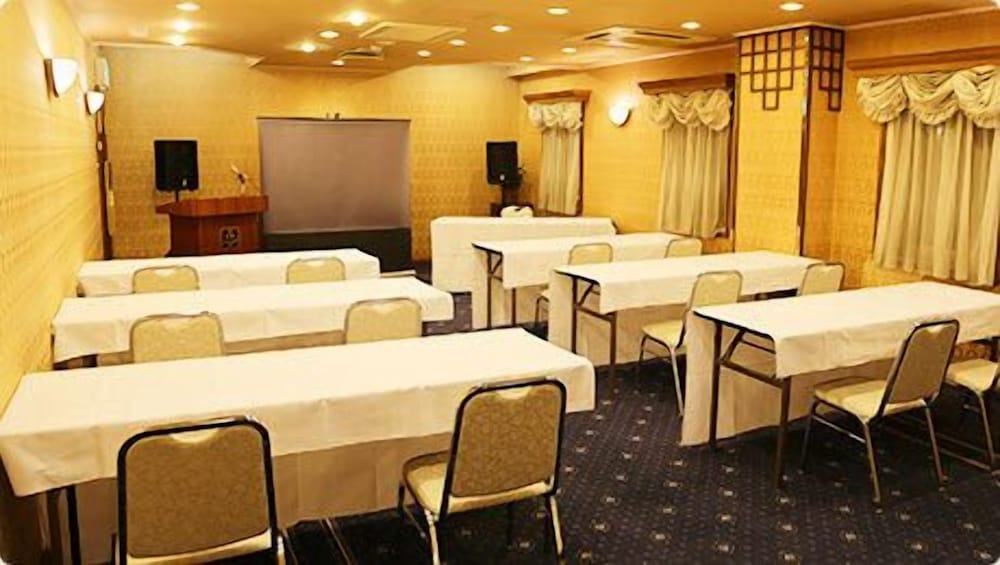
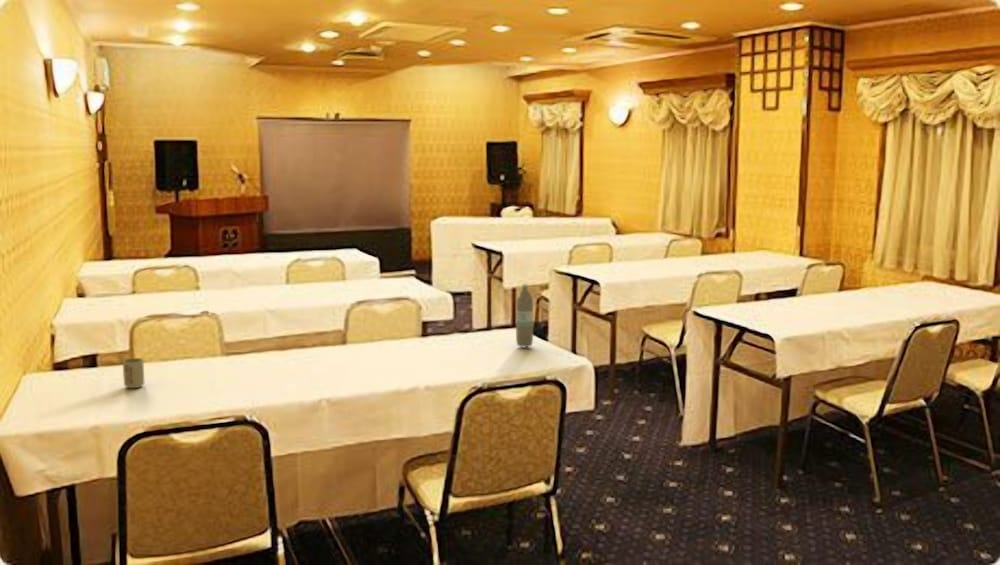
+ water bottle (524, 315)
+ cup (133, 373)
